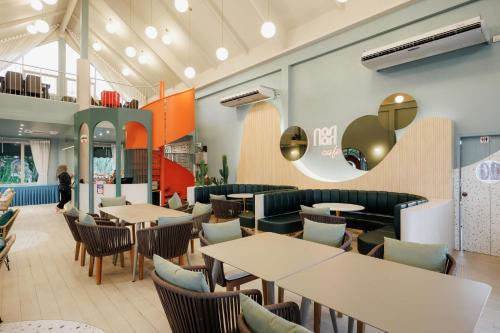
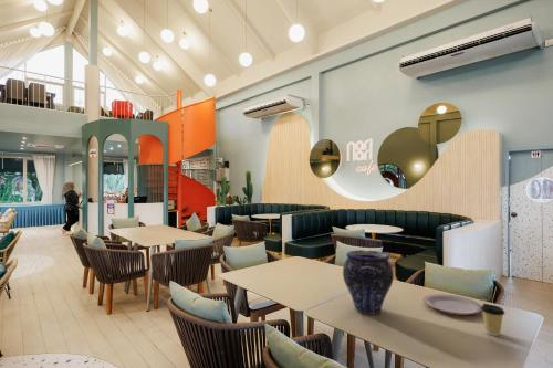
+ plate (451, 305)
+ coffee cup (492, 319)
+ vase (367, 281)
